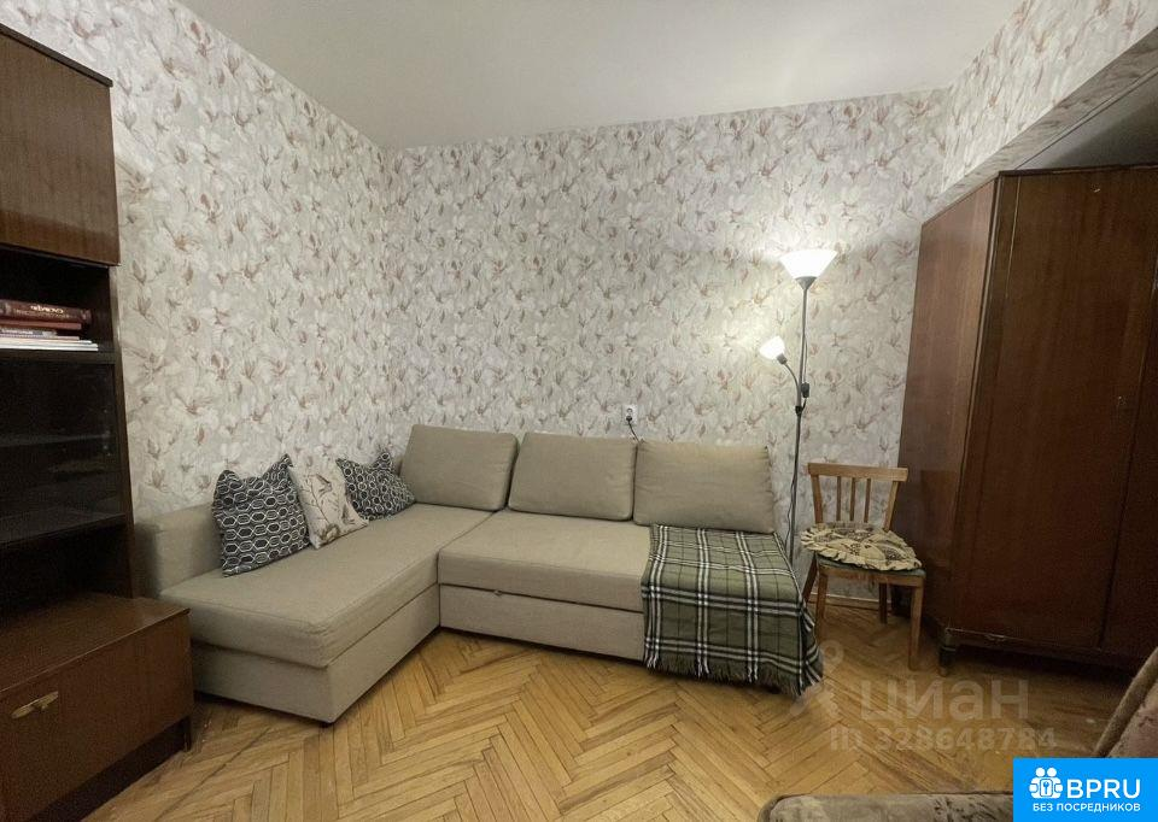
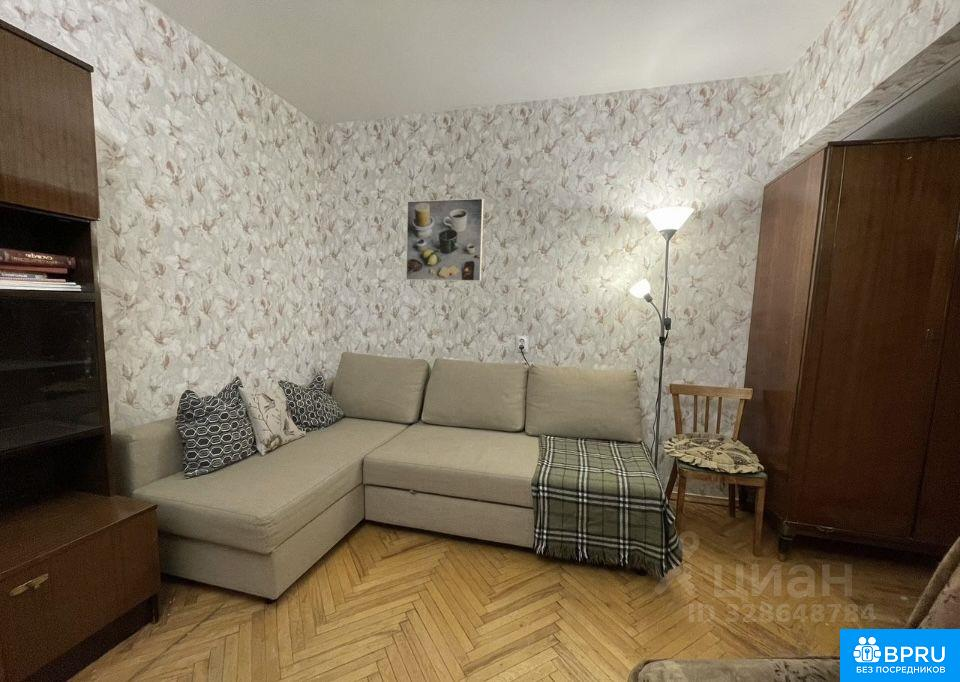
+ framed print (443, 240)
